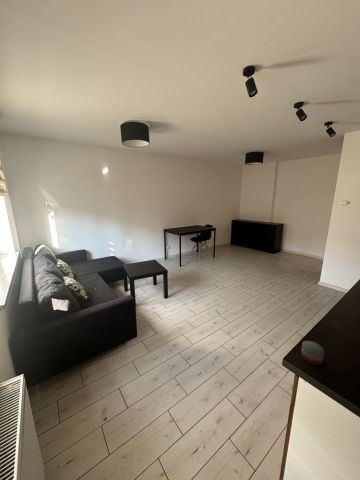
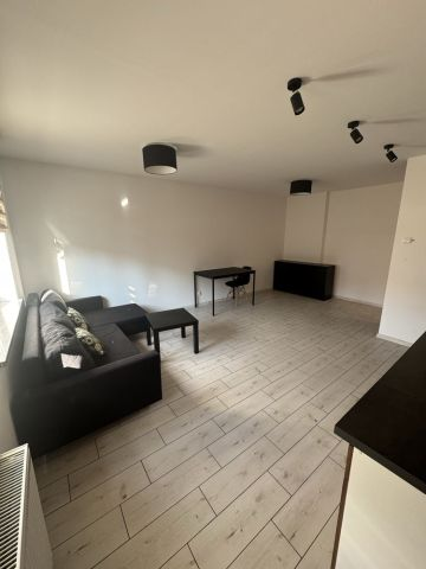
- candle (313, 346)
